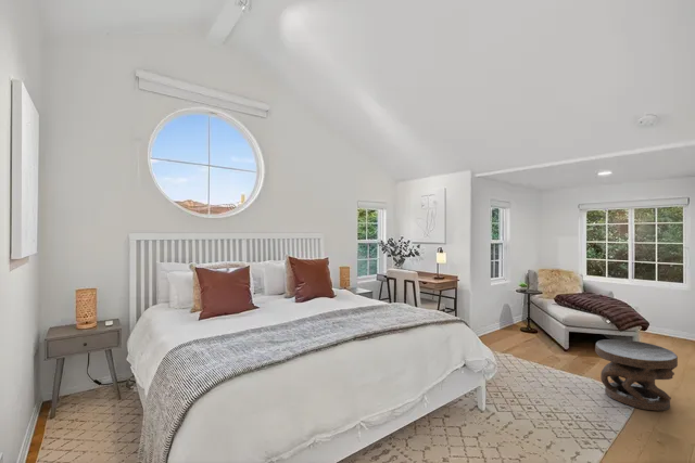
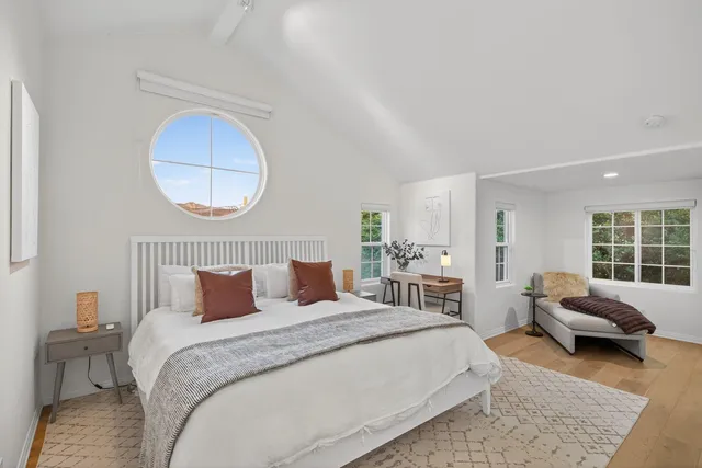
- carved stool (635, 373)
